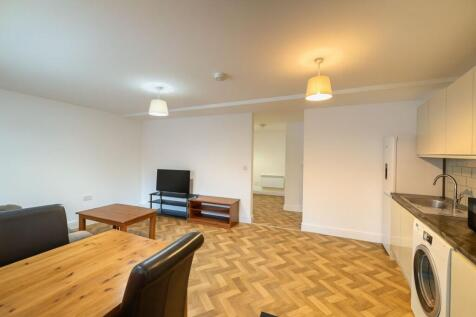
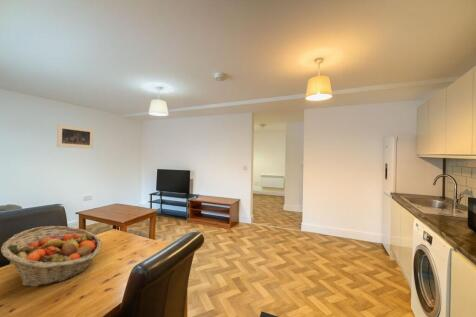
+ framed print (76, 137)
+ fruit basket (58, 250)
